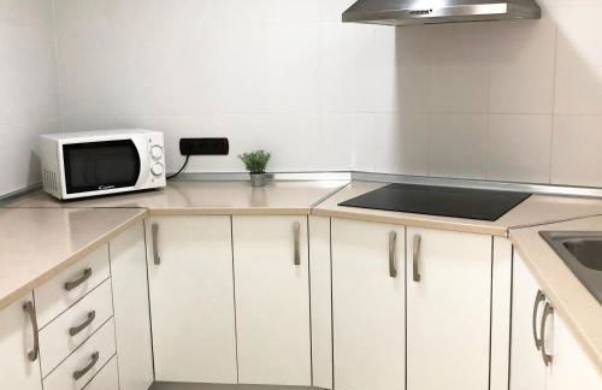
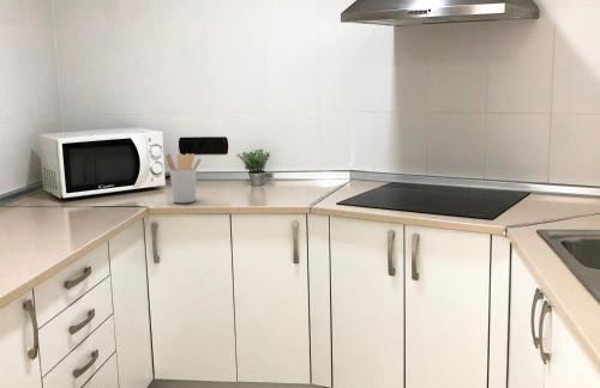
+ utensil holder (184, 176)
